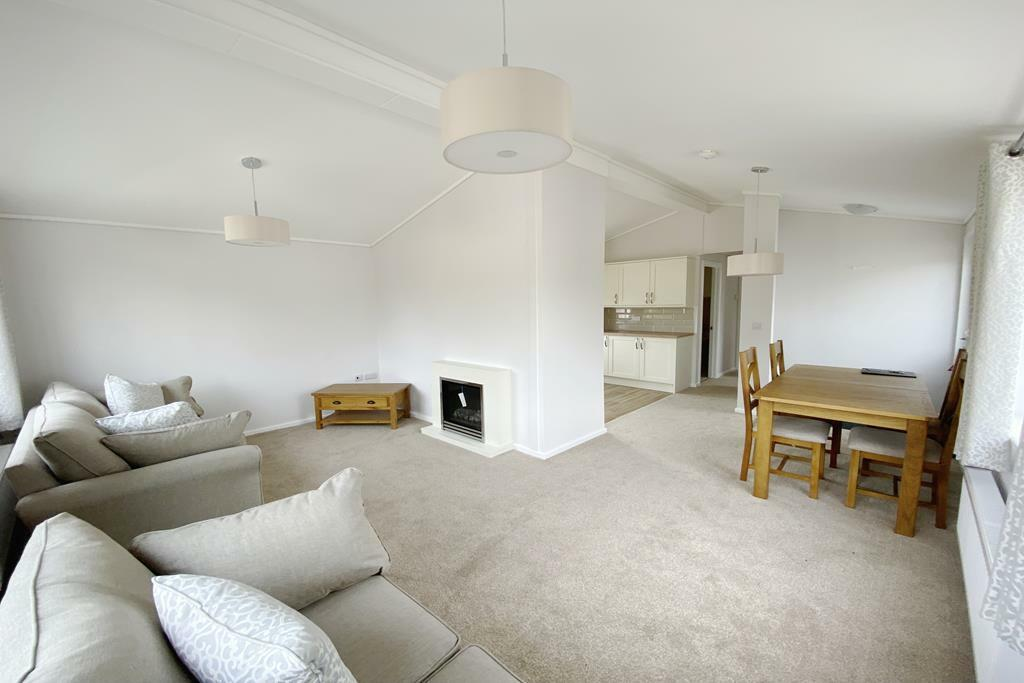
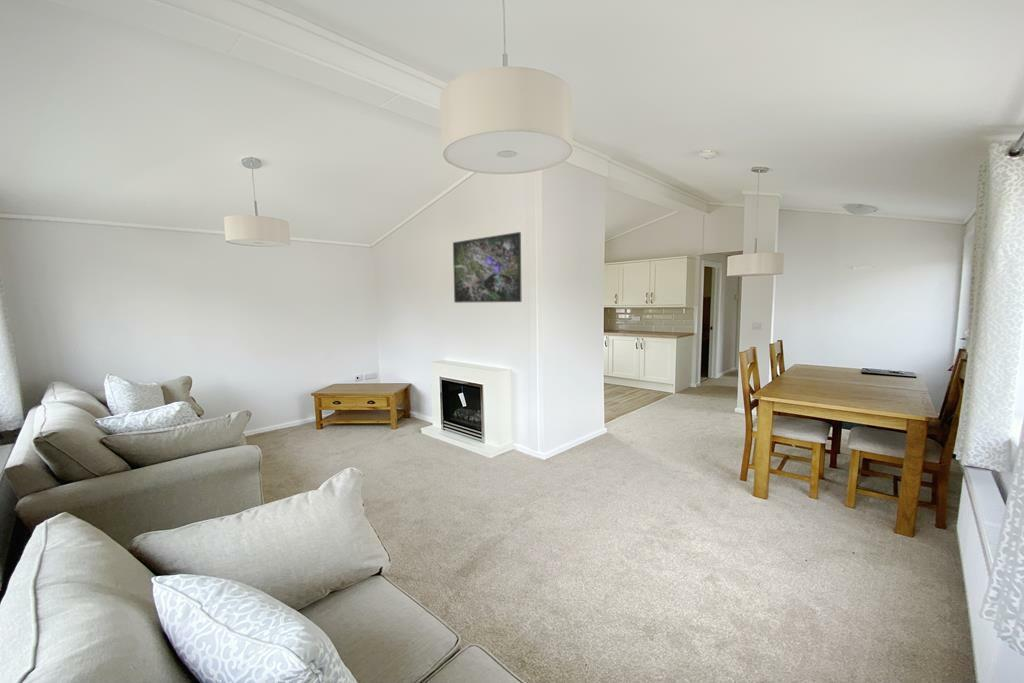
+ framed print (484, 270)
